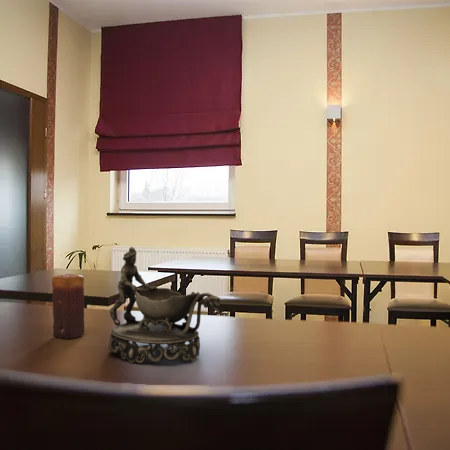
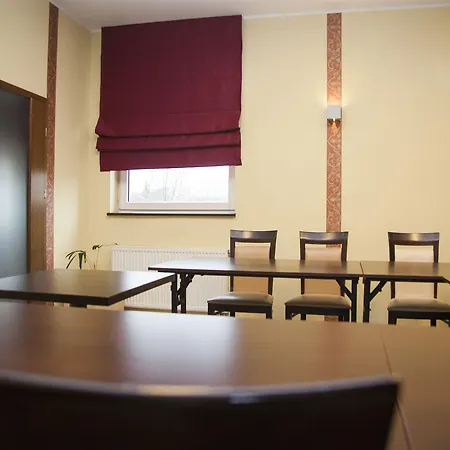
- decorative bowl (163, 301)
- candle (68, 305)
